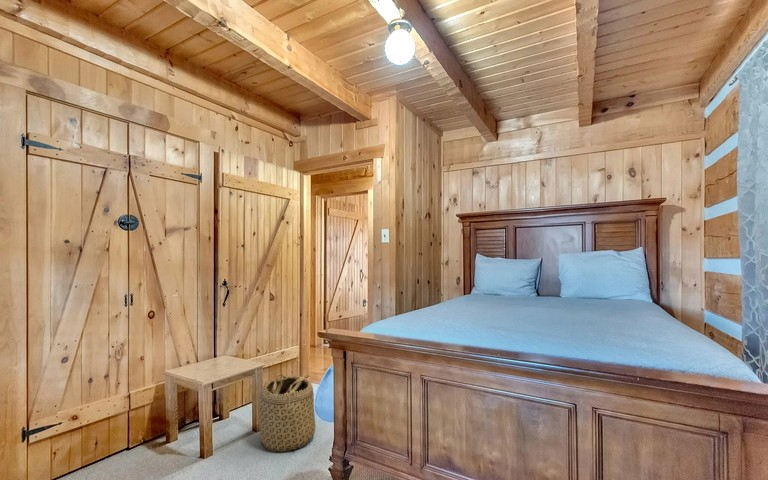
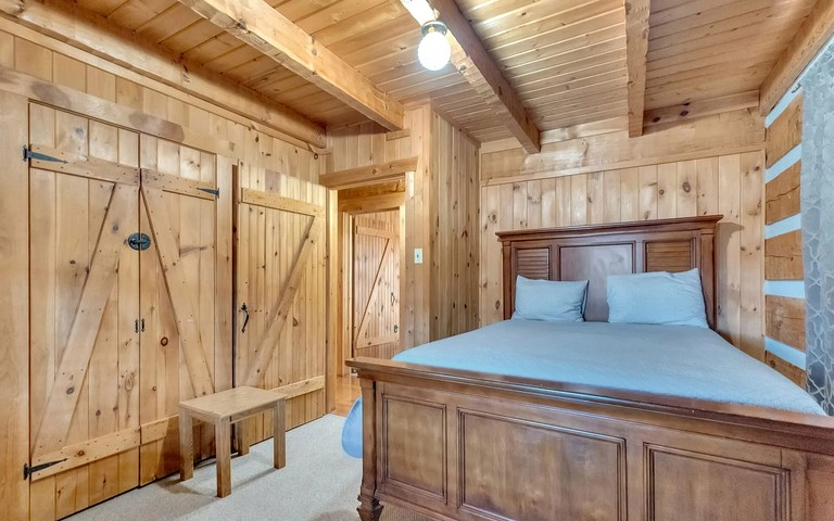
- basket (287, 409)
